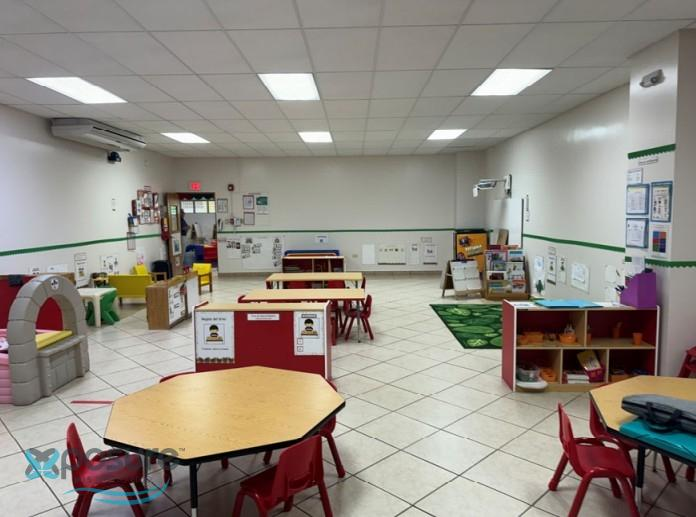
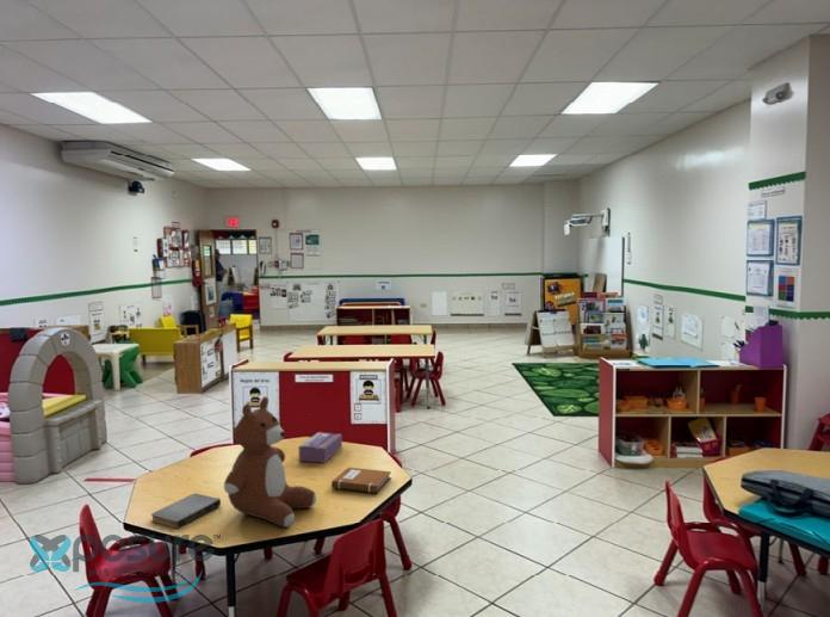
+ book (186, 510)
+ tissue box (321, 446)
+ notebook (360, 479)
+ teddy bear (271, 457)
